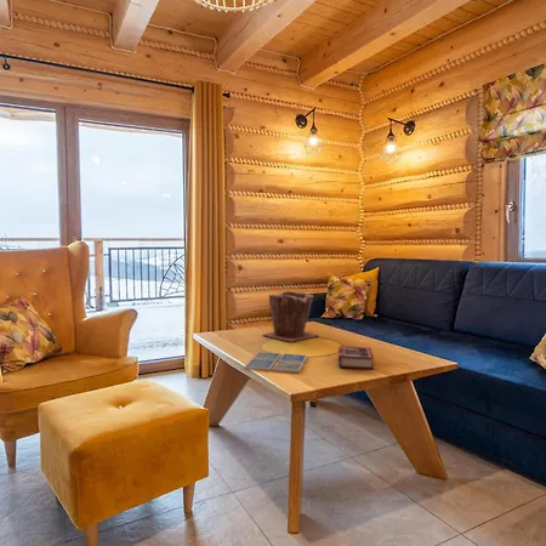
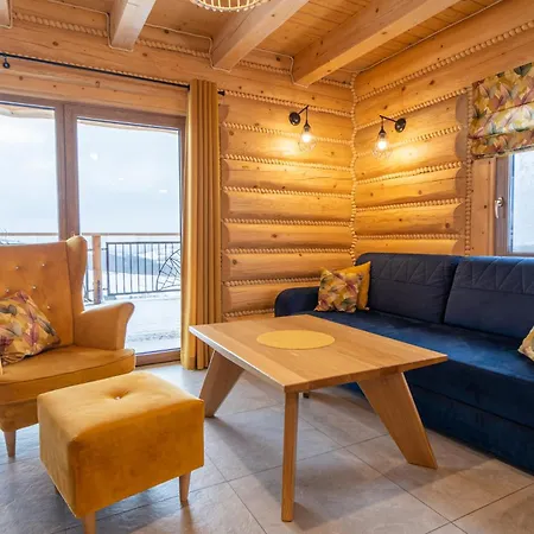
- plant pot (290, 313)
- drink coaster (277, 360)
- book (354, 356)
